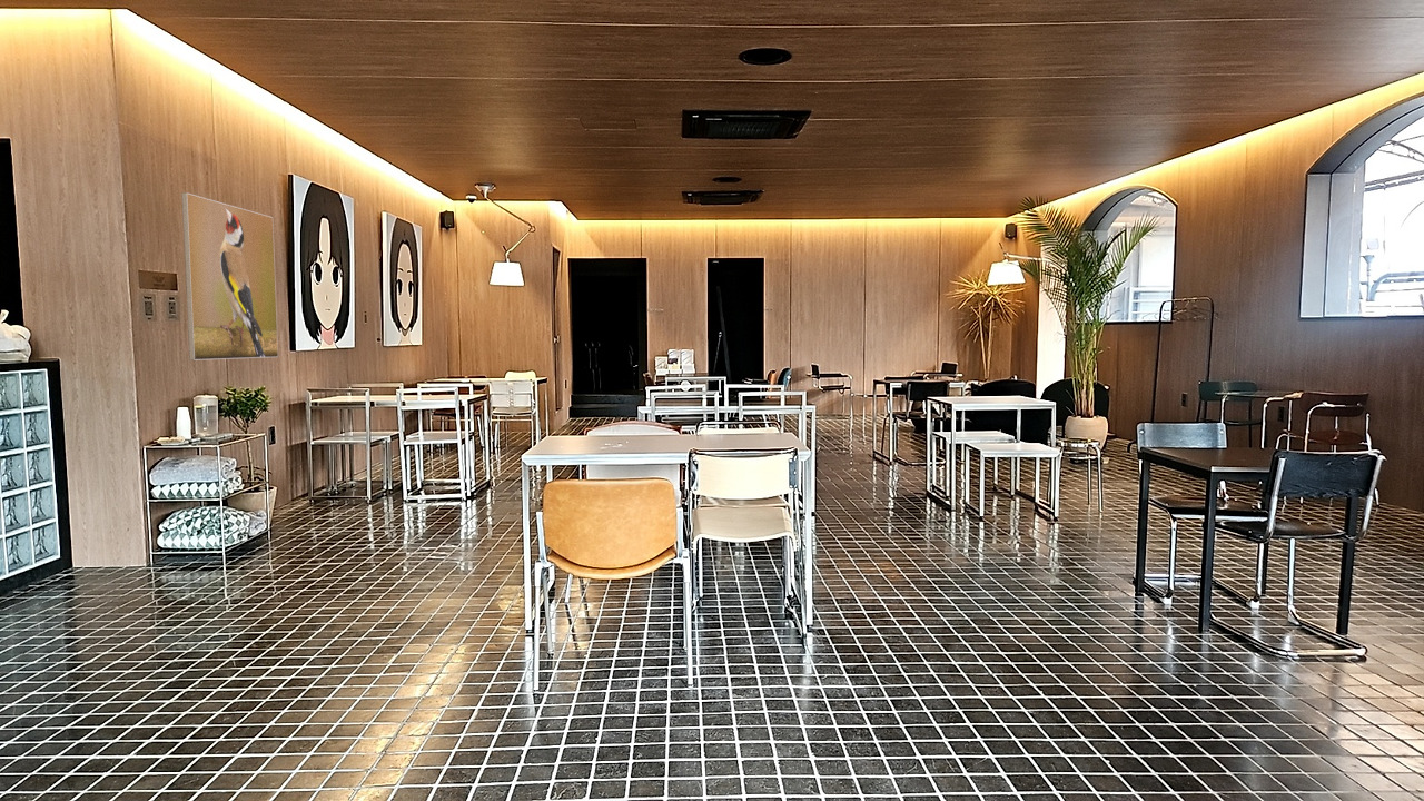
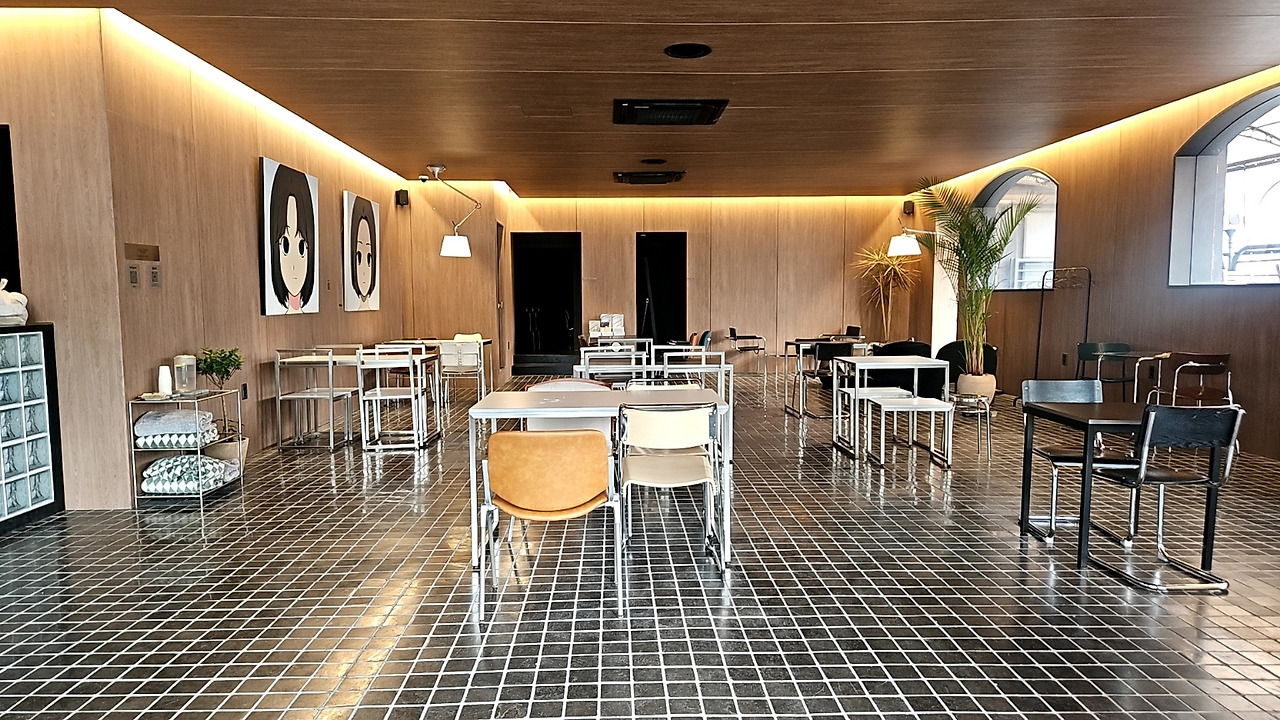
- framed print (234, 283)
